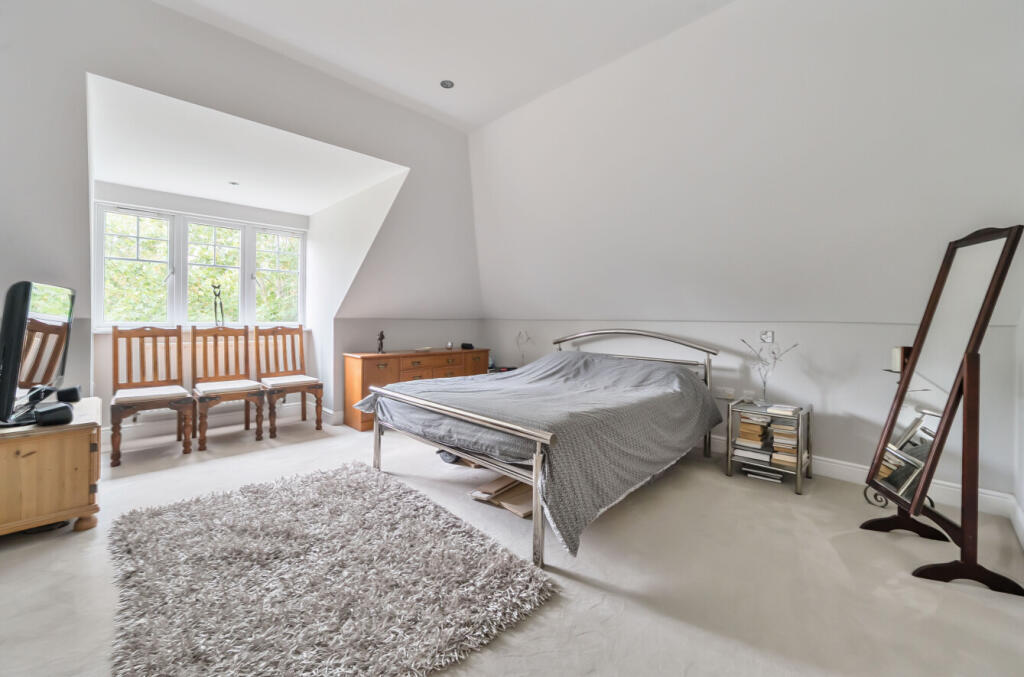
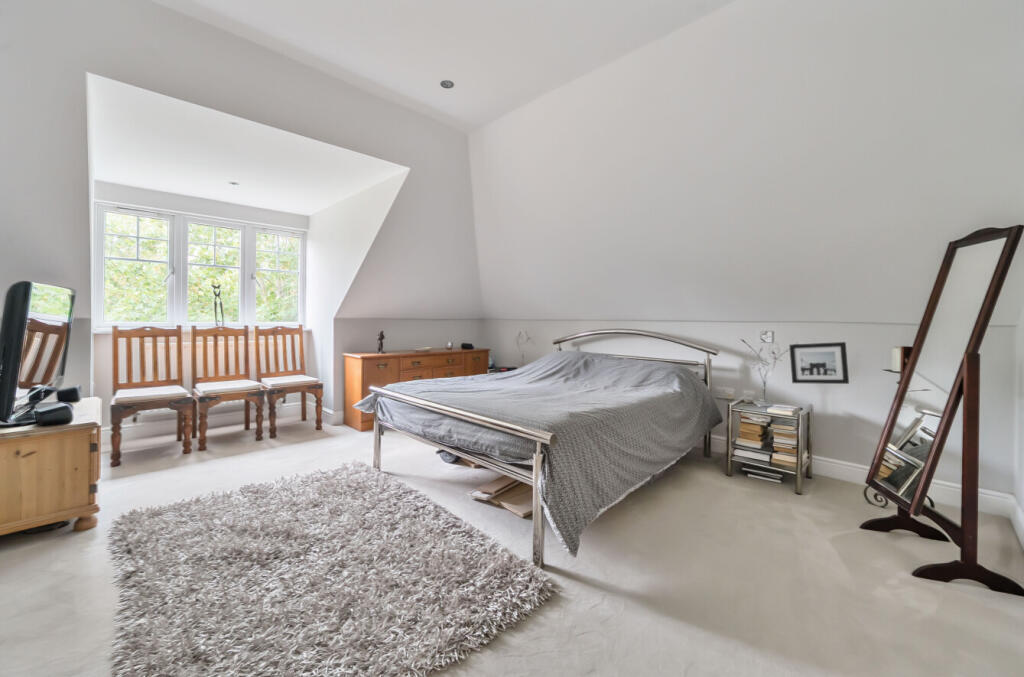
+ wall art (818, 363)
